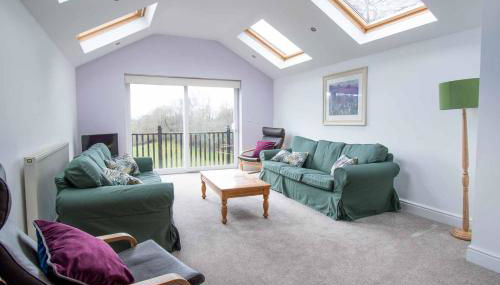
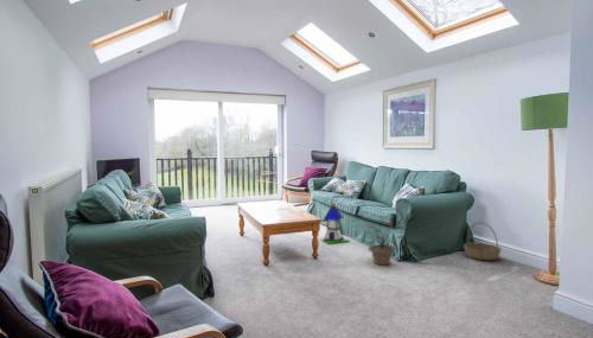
+ basket (482, 243)
+ toy house (333, 221)
+ potted plant (382, 241)
